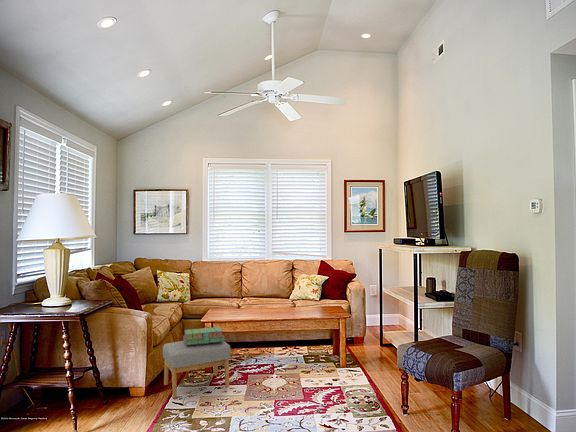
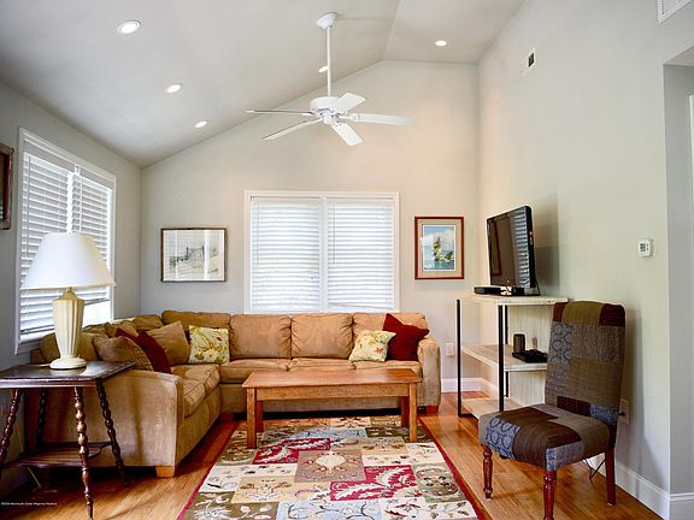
- stack of books (203, 336)
- footstool (196, 364)
